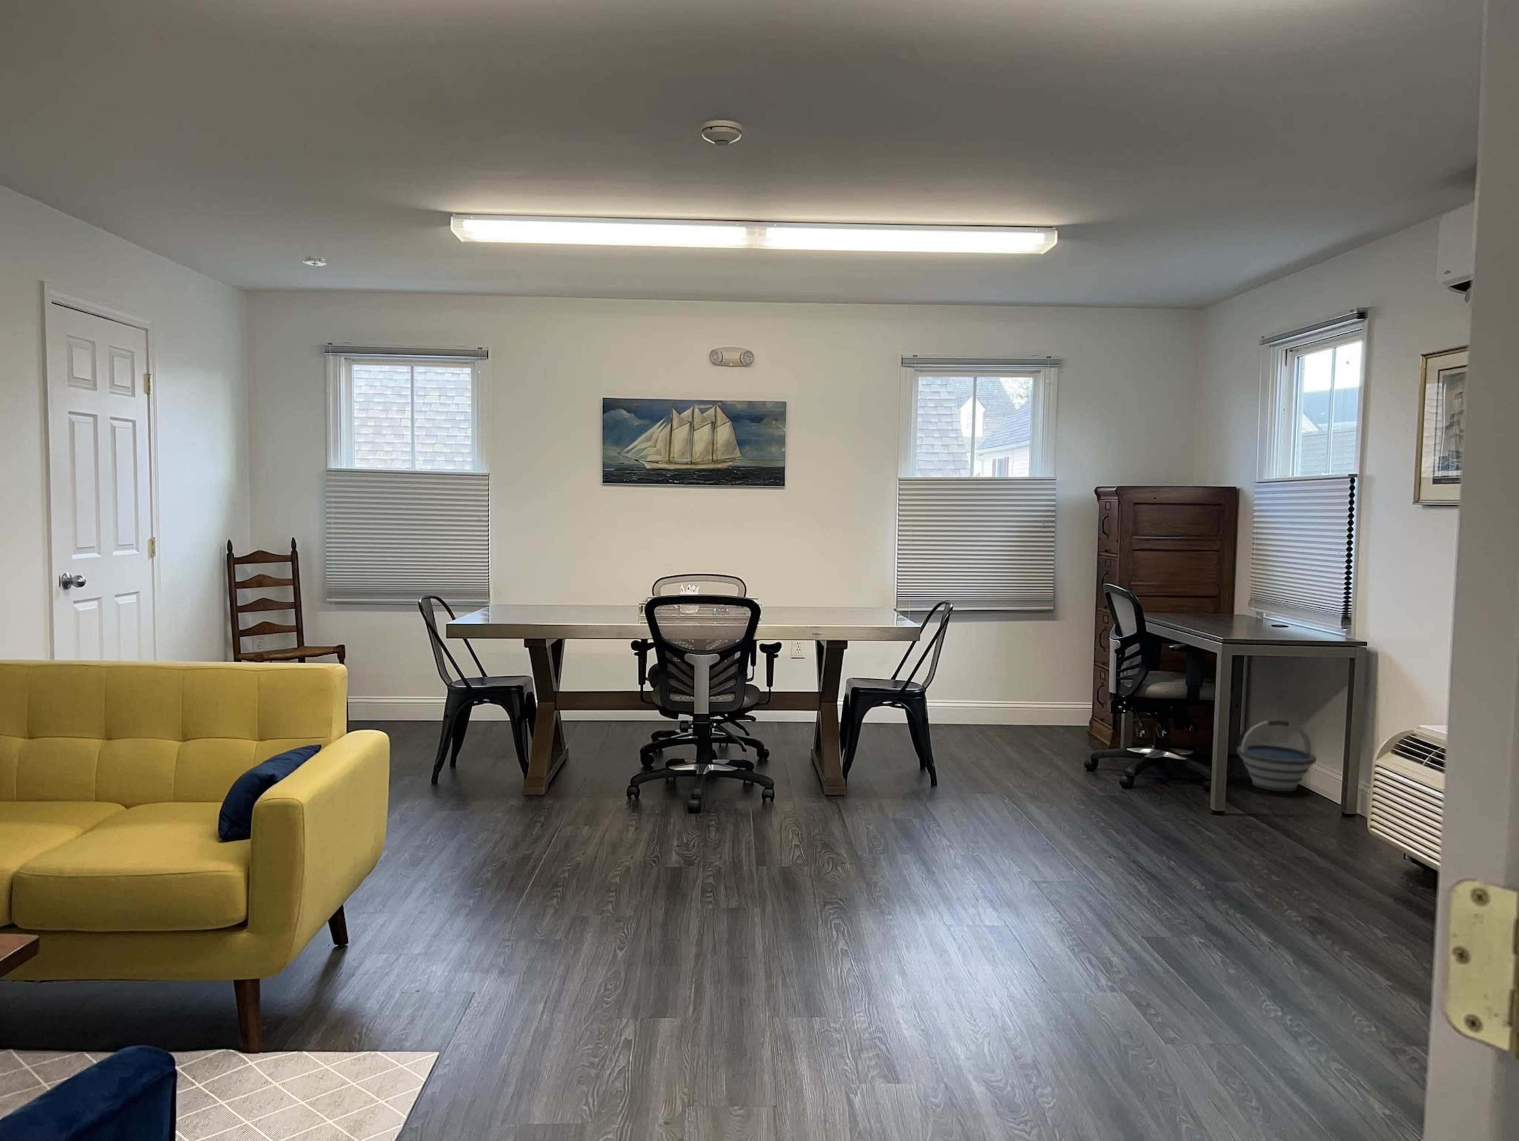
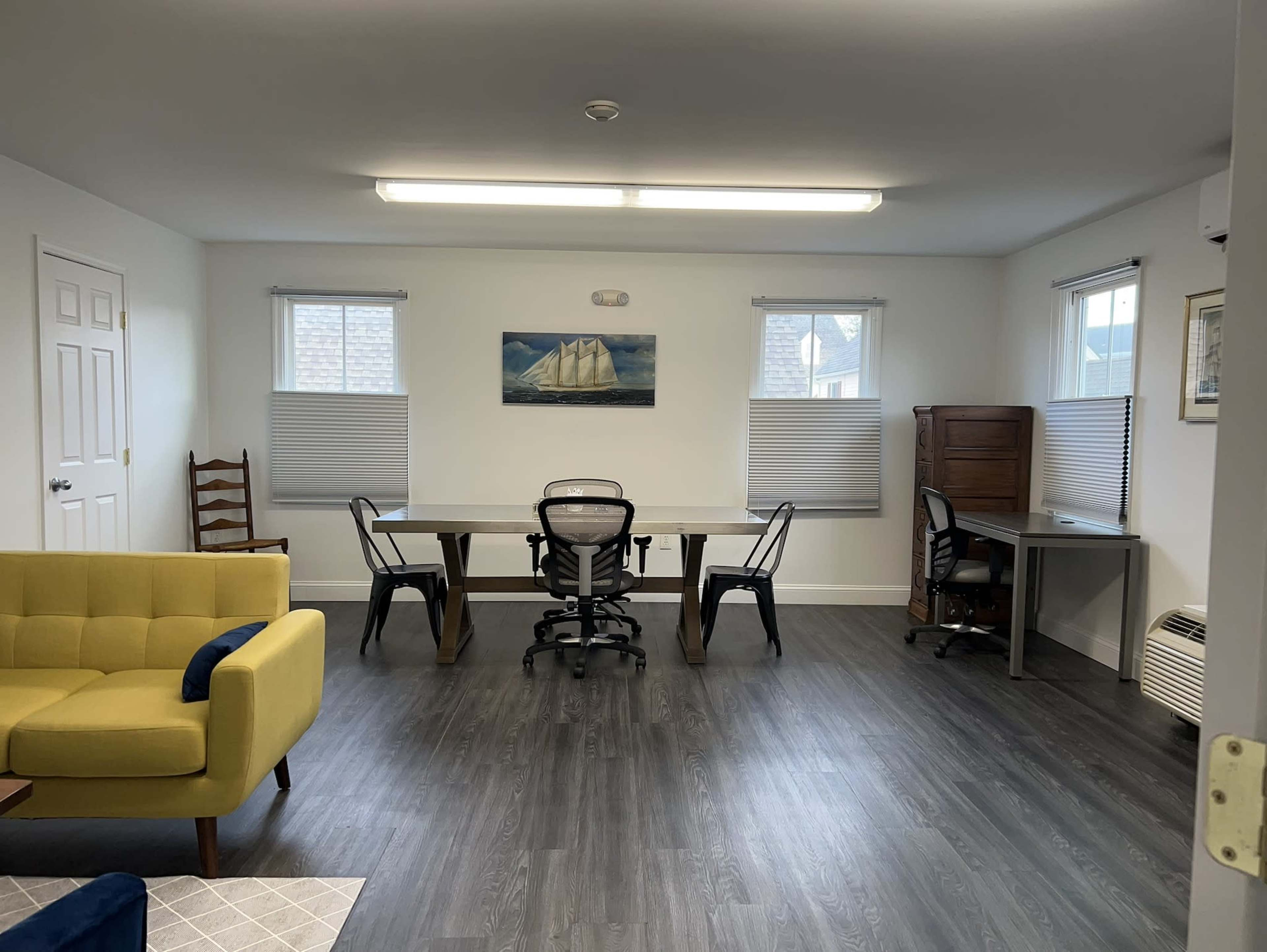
- bucket (1276, 753)
- smoke detector (314, 261)
